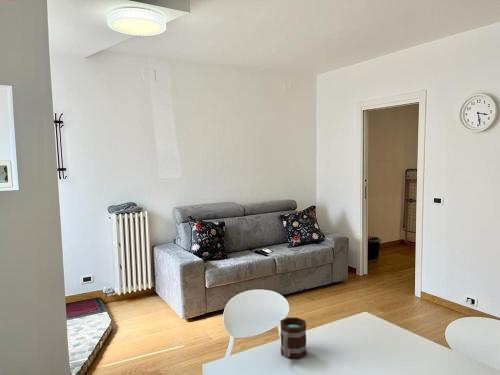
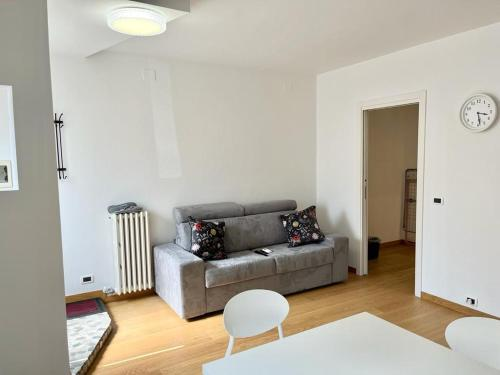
- mug (291, 340)
